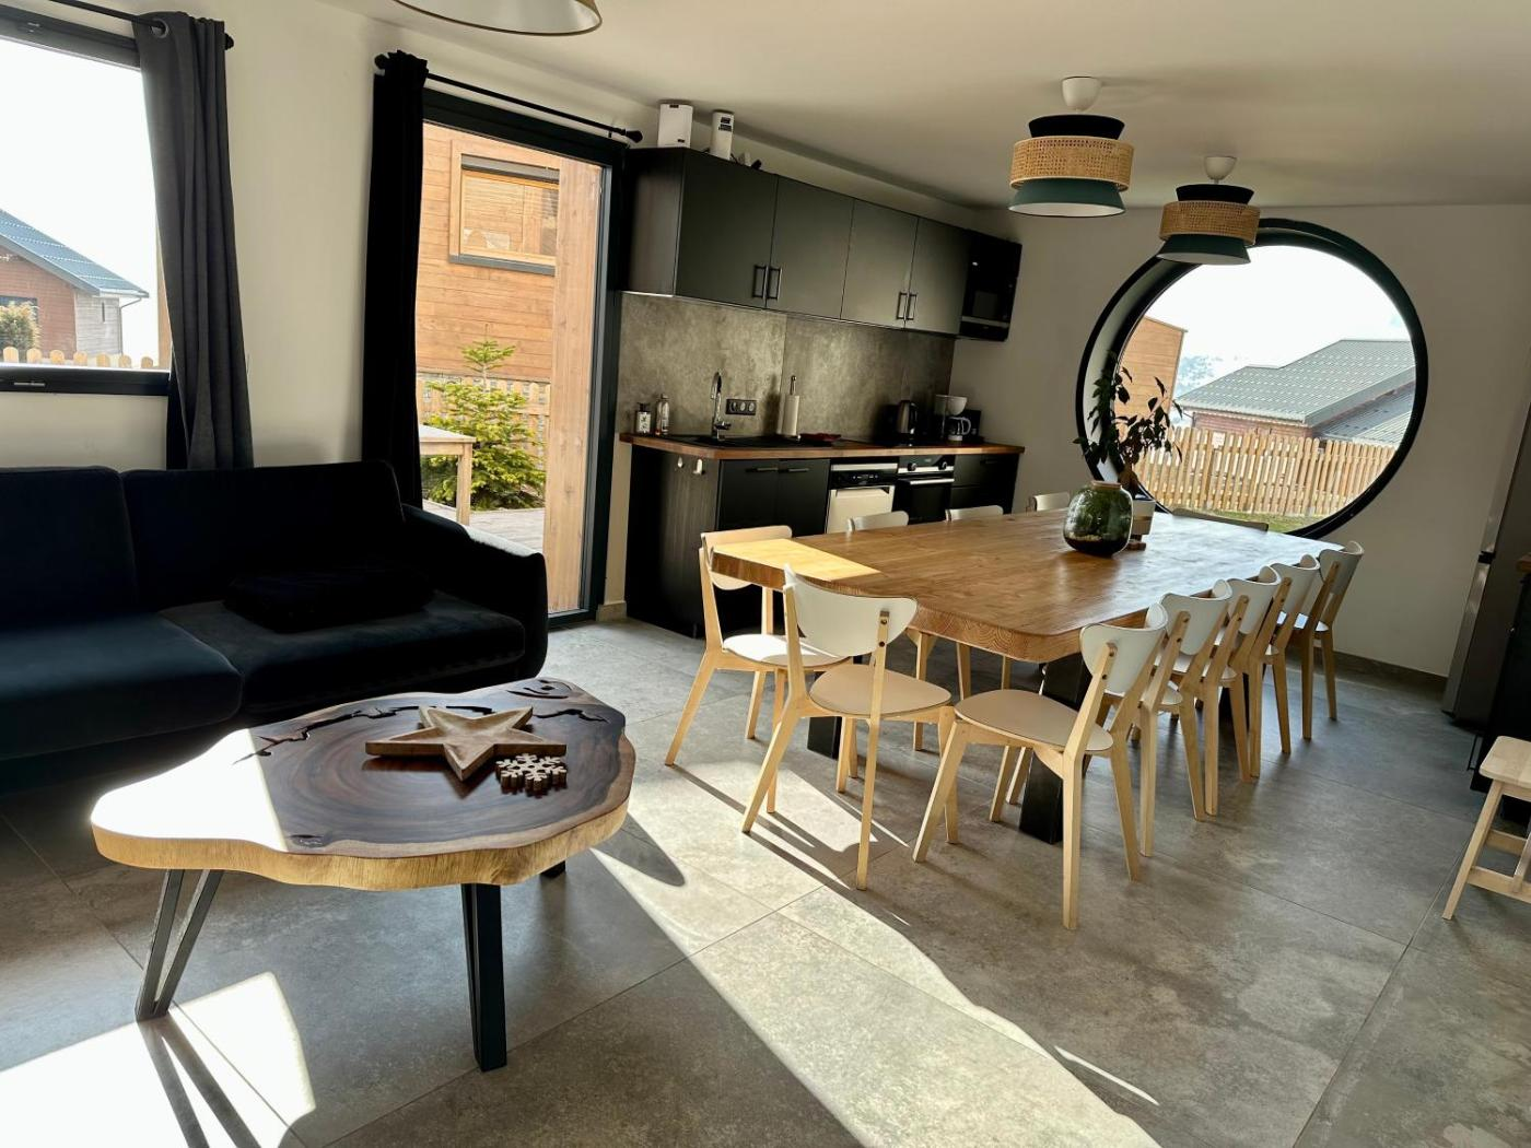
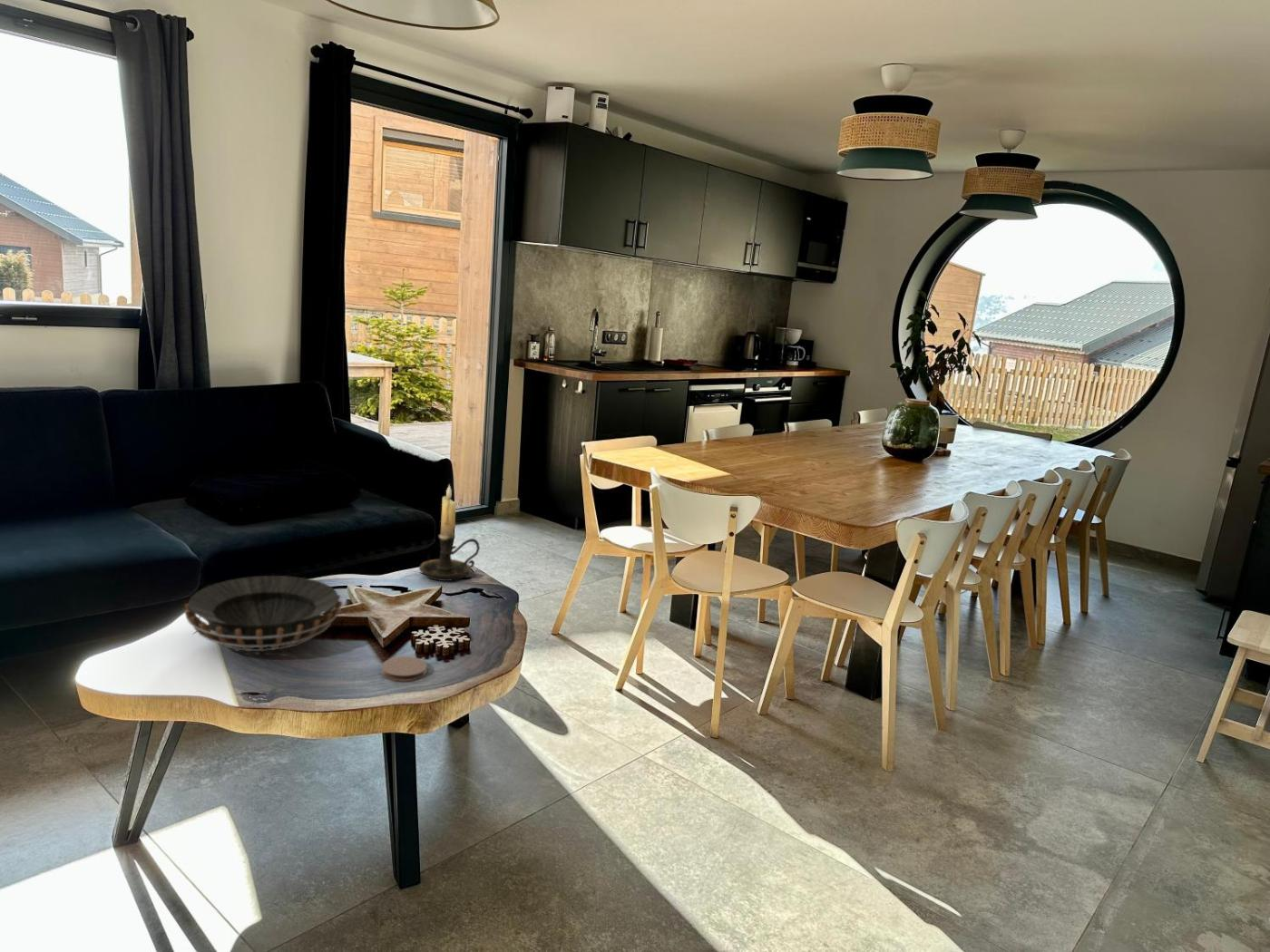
+ coaster (404, 668)
+ candle holder (454, 529)
+ decorative bowl (267, 618)
